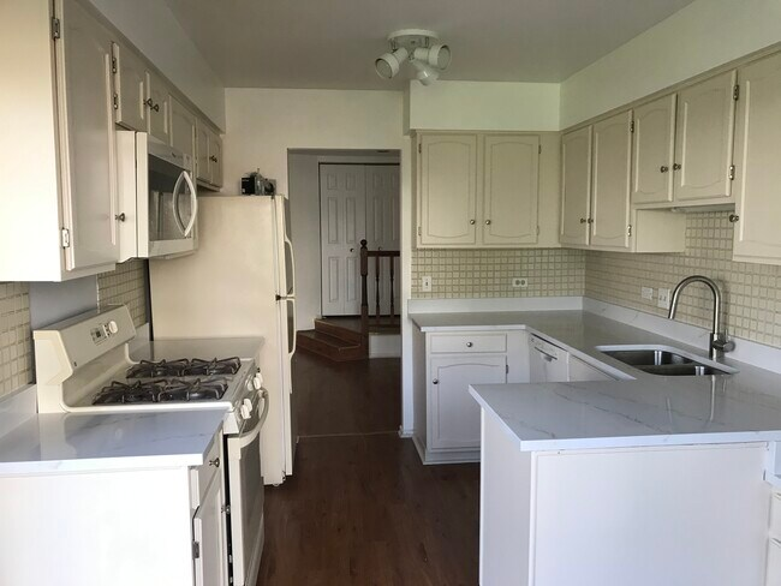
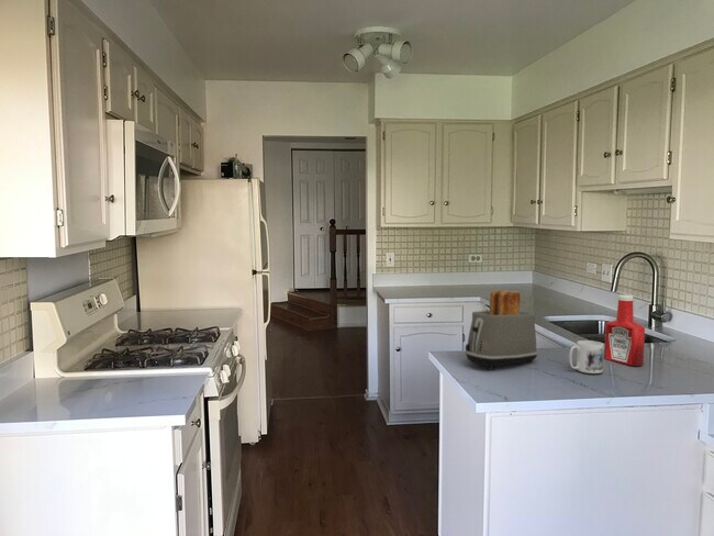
+ mug (584, 357)
+ toaster (502, 326)
+ soap bottle (624, 328)
